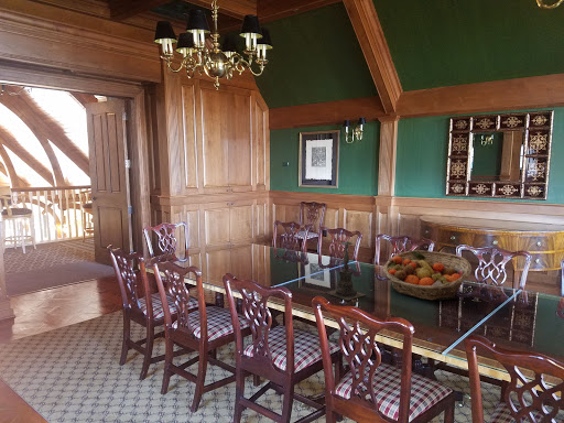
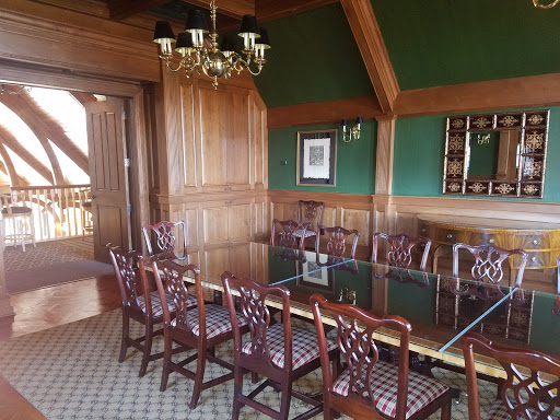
- fruit basket (425, 273)
- candle holder (345, 263)
